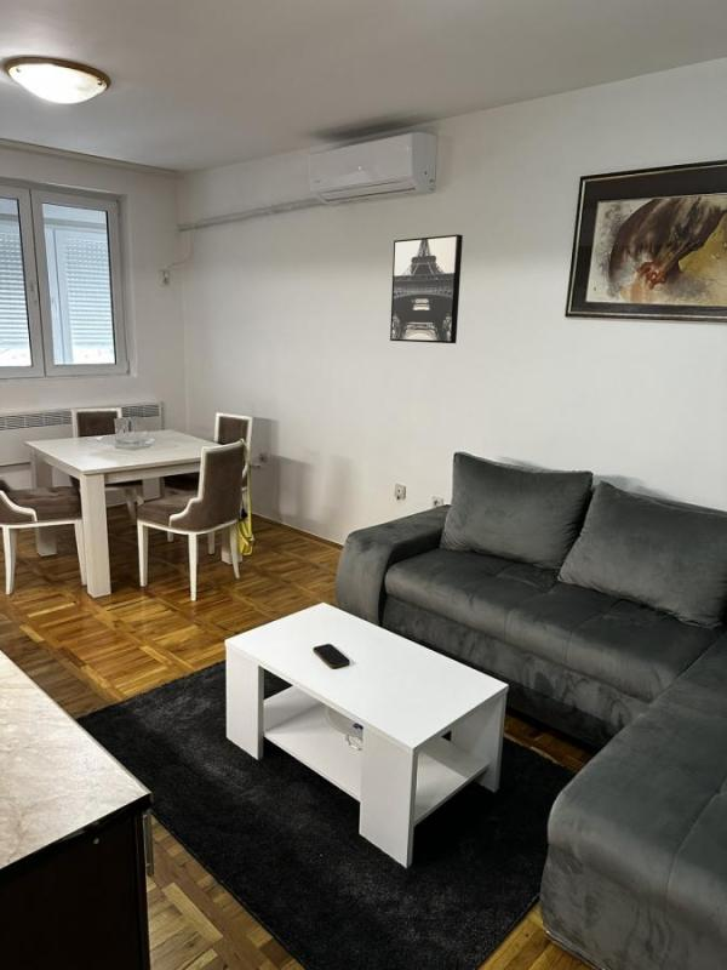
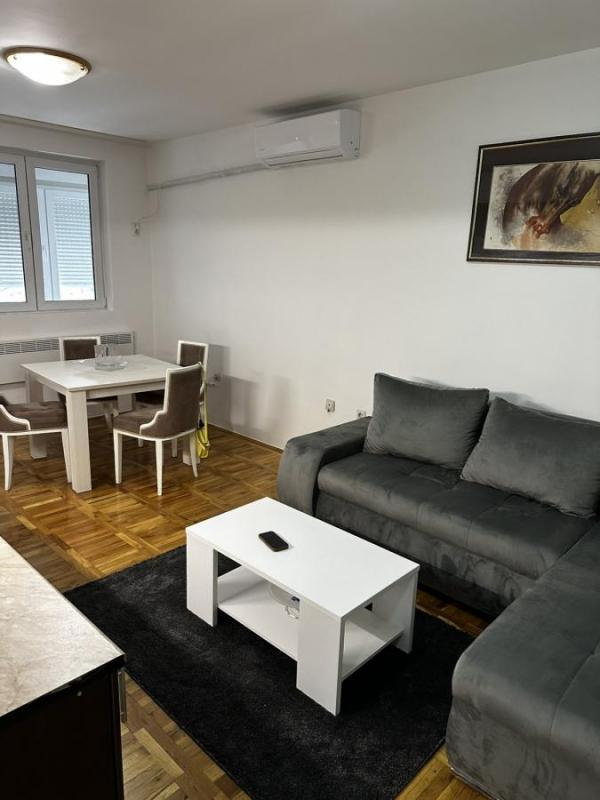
- wall art (424, 290)
